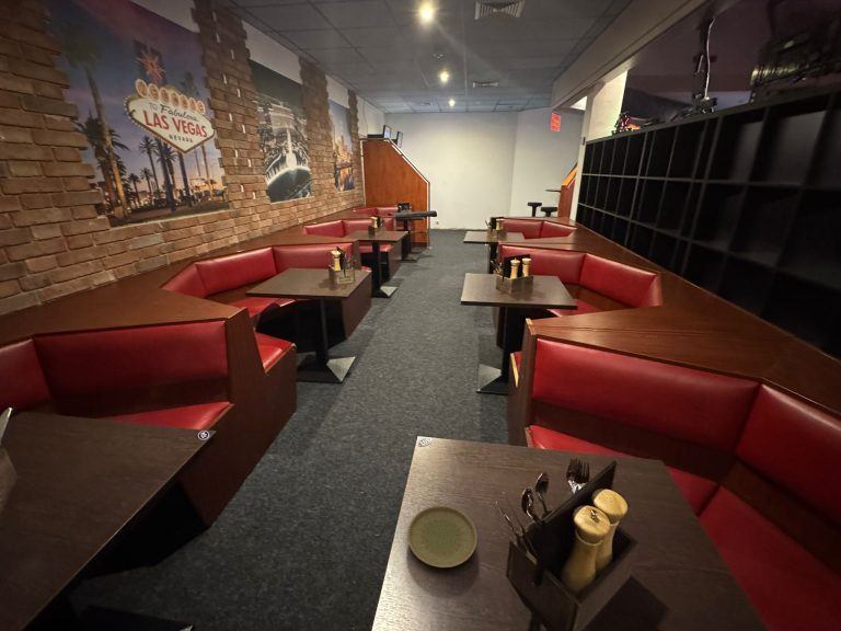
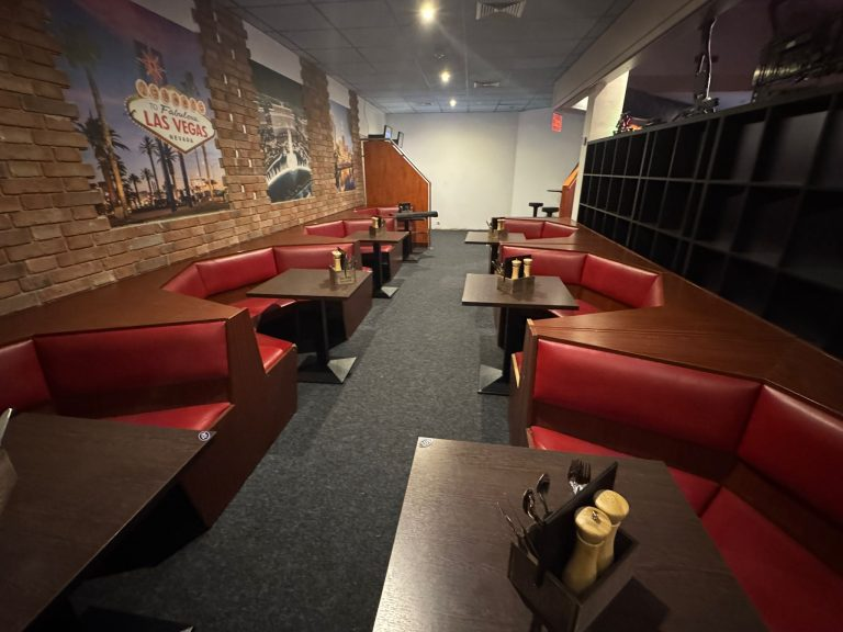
- plate (441, 537)
